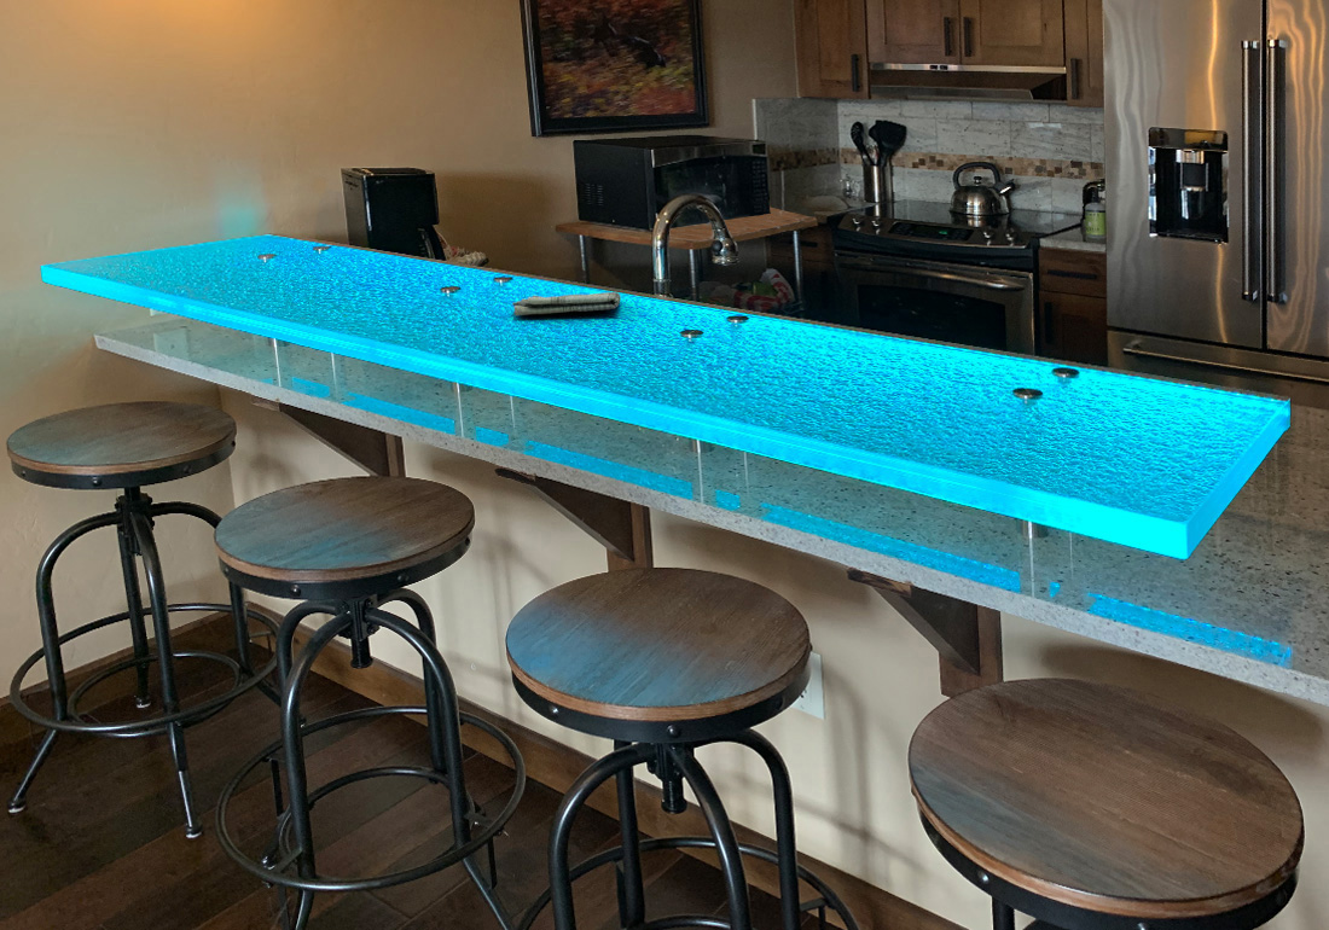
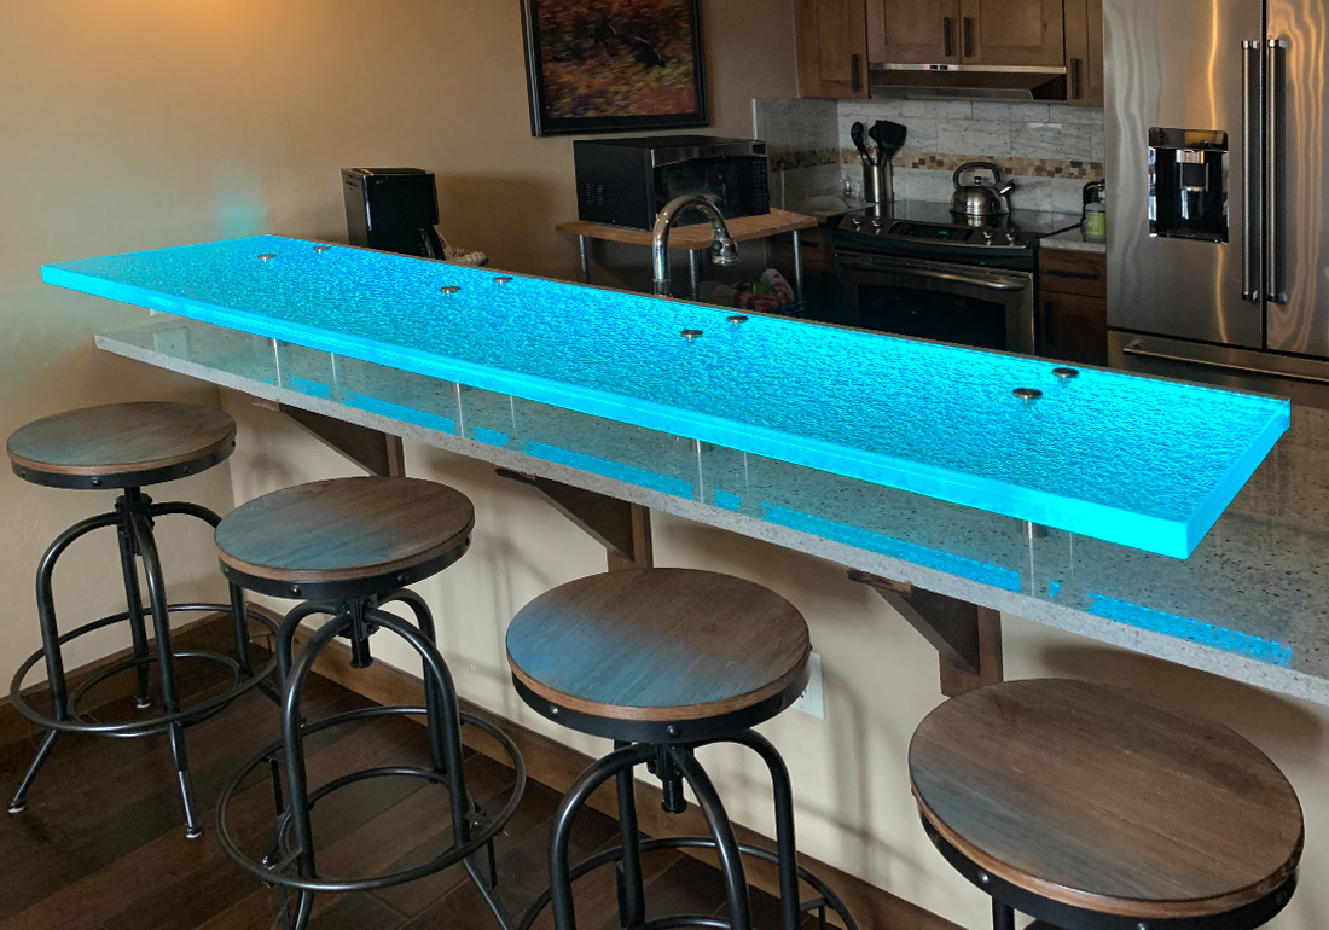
- dish towel (567, 300)
